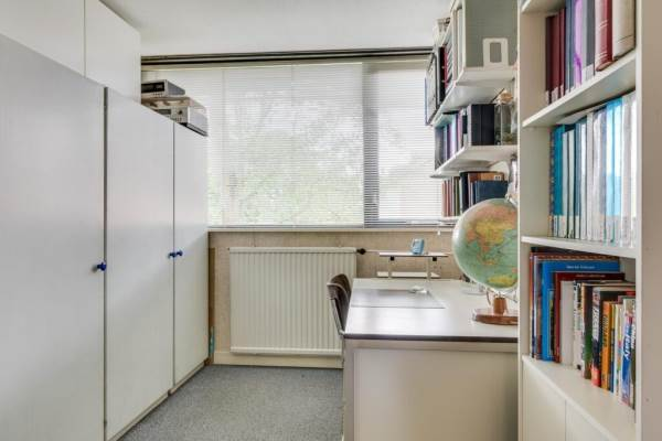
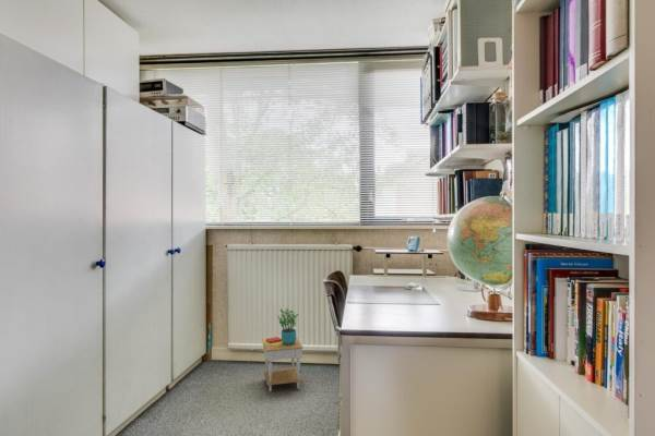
+ side table (282, 344)
